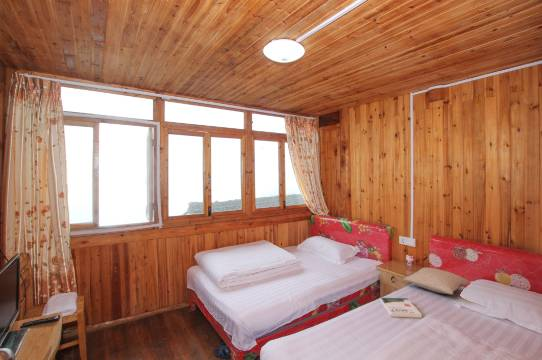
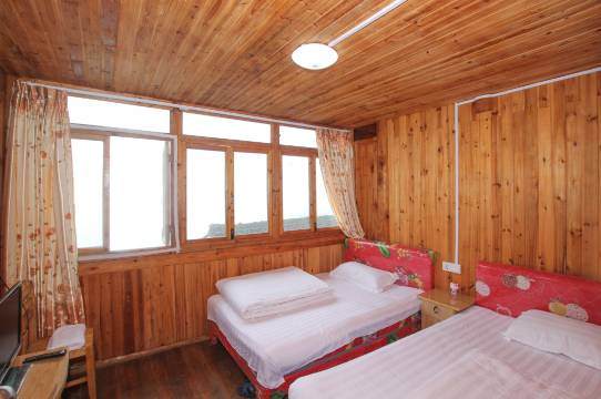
- book (399, 306)
- pillow (435, 280)
